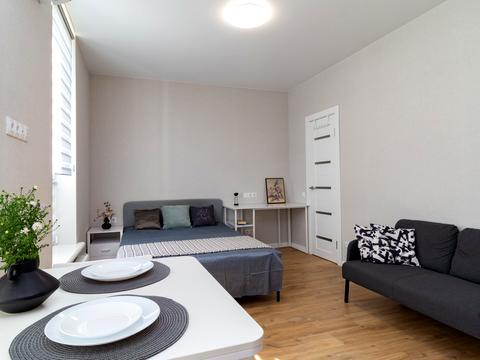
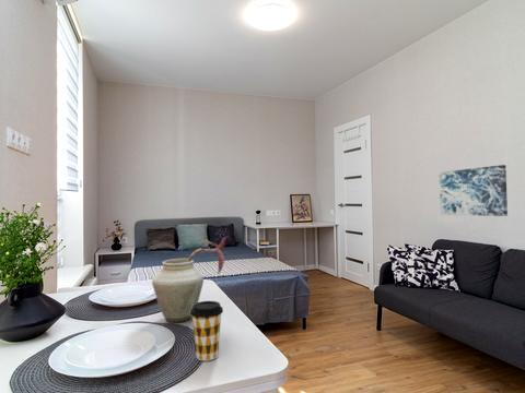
+ wall art (469, 191)
+ vase (191, 276)
+ coffee cup (207, 330)
